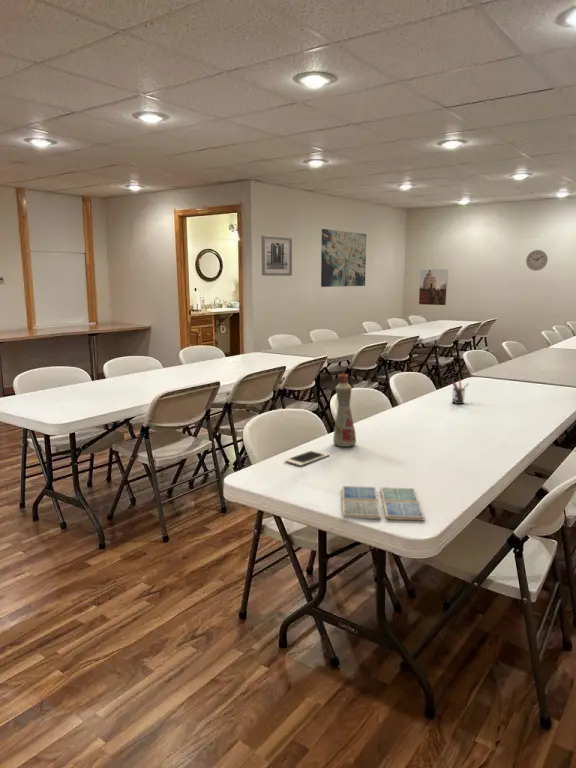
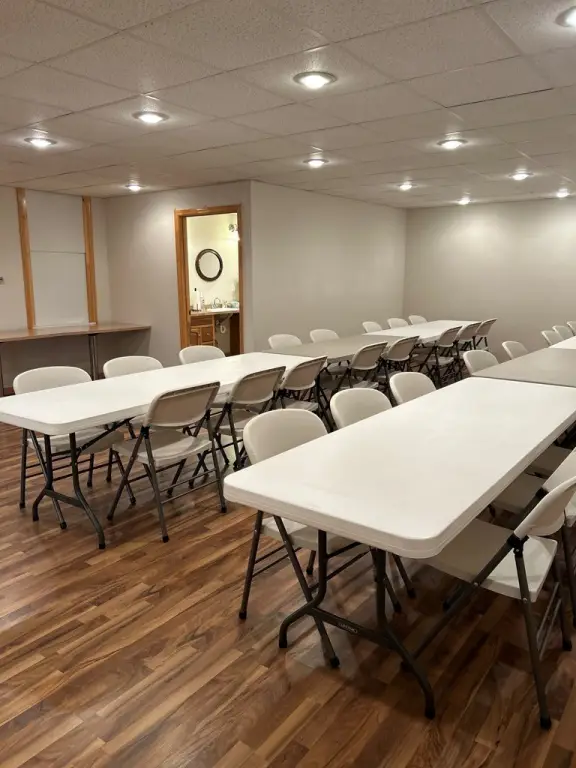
- wall art (344, 259)
- wall art (277, 256)
- cell phone (307, 457)
- wall clock (536, 260)
- drink coaster (378, 503)
- pen holder (460, 390)
- bottle (345, 409)
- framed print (433, 287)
